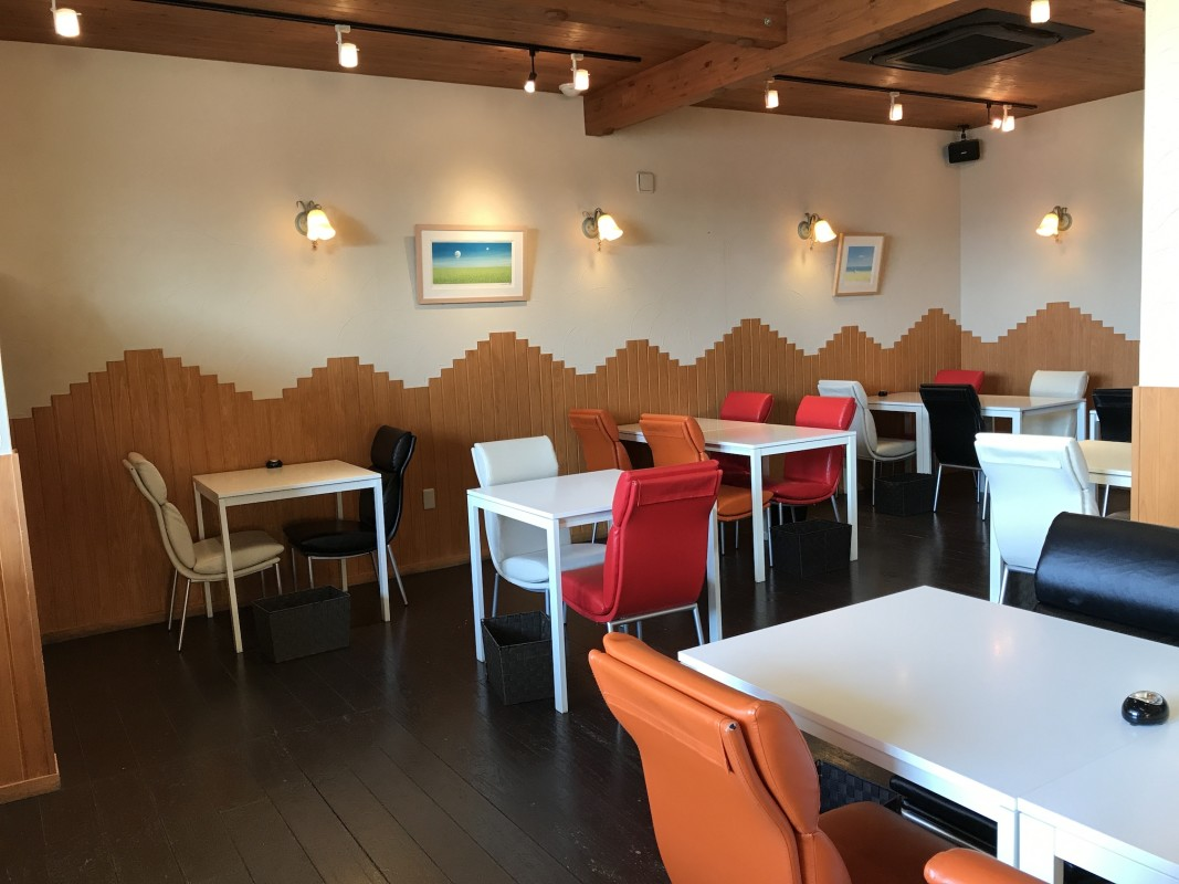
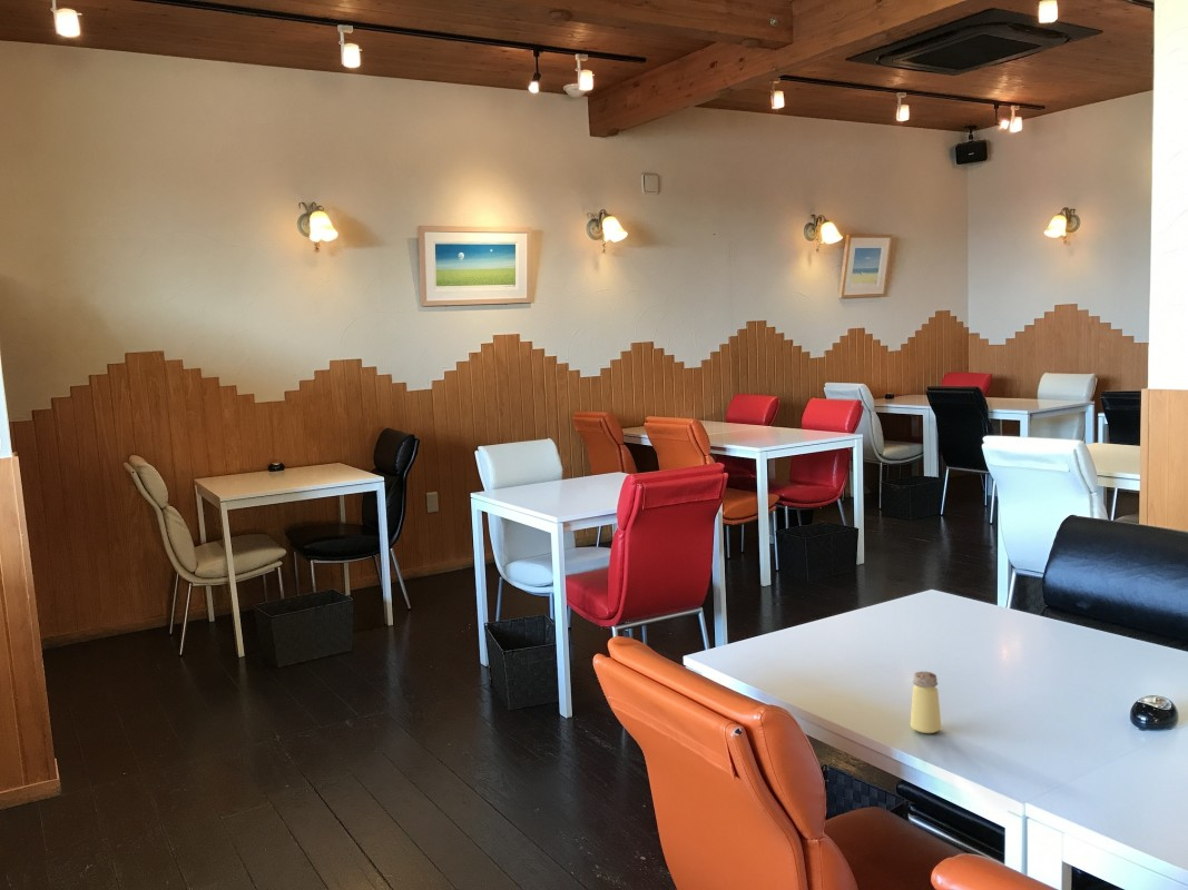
+ saltshaker (925, 701)
